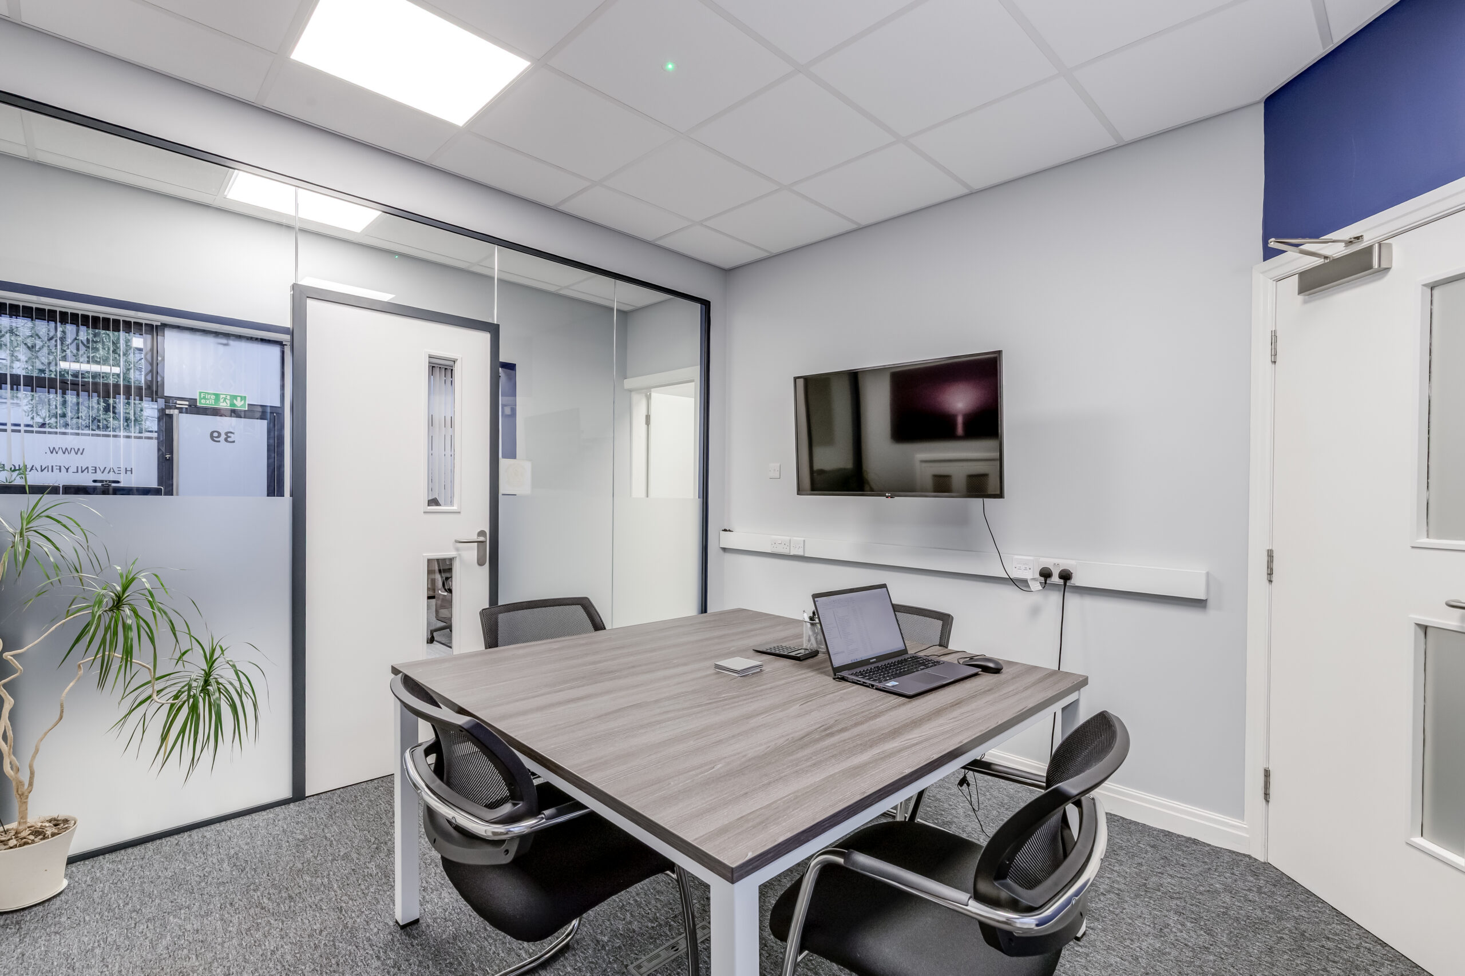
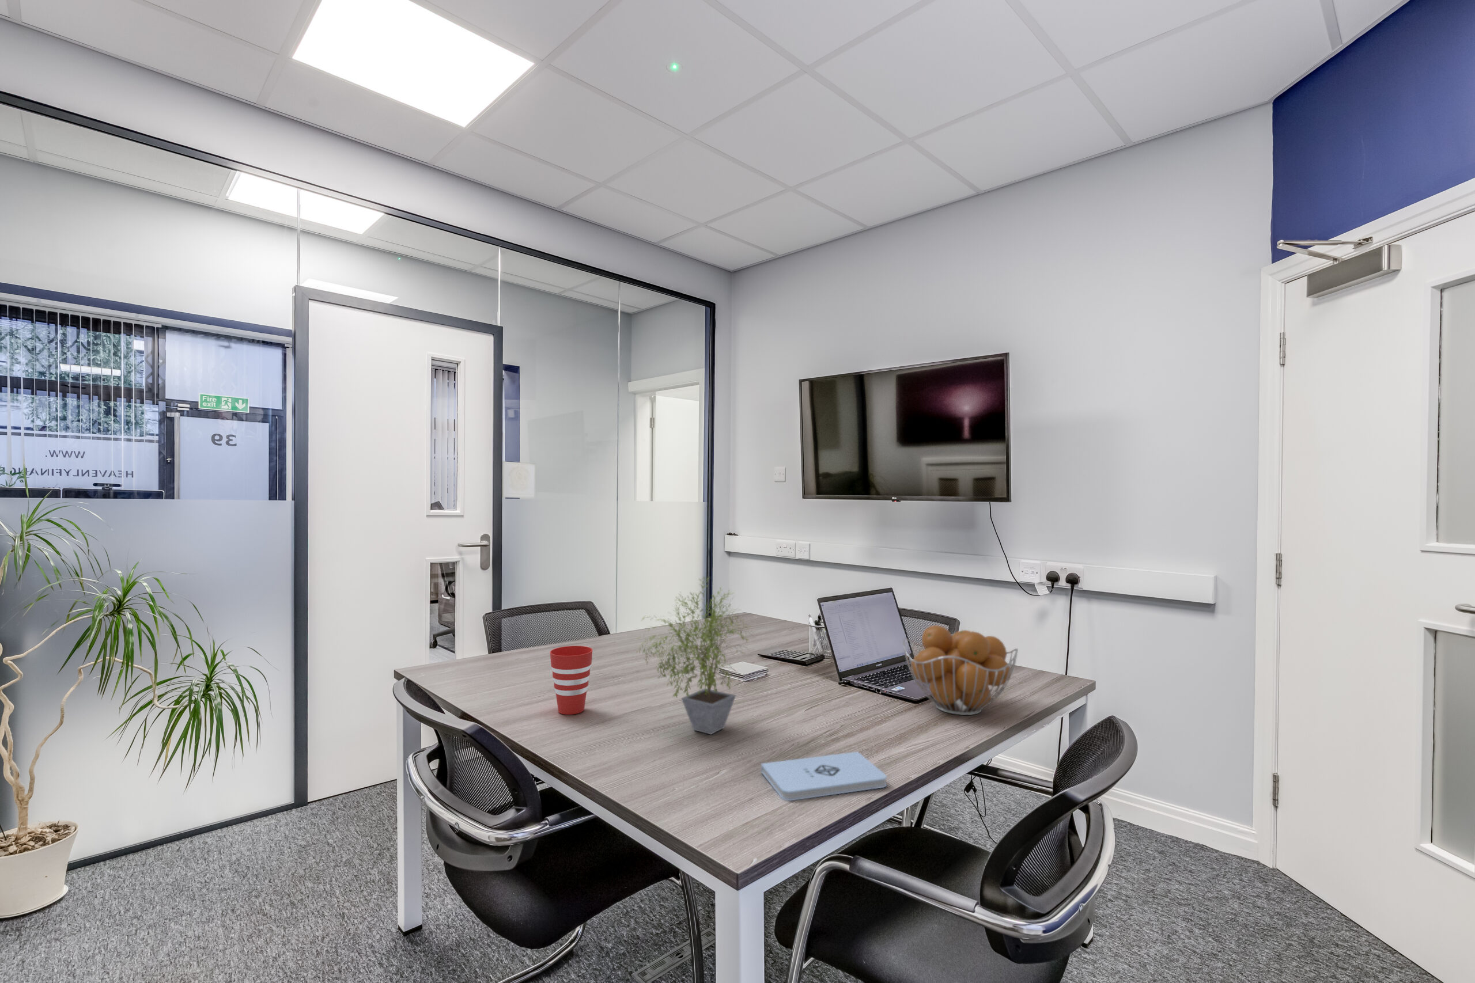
+ cup (571, 680)
+ notepad (823, 775)
+ potted plant (698, 655)
+ fruit basket (959, 667)
